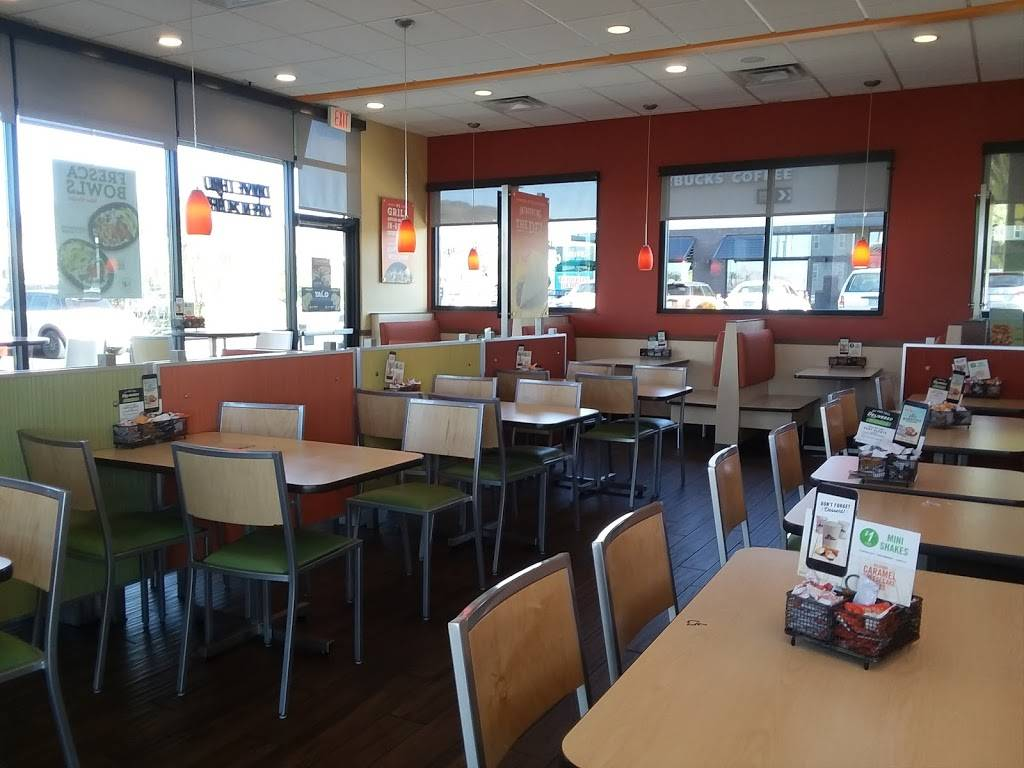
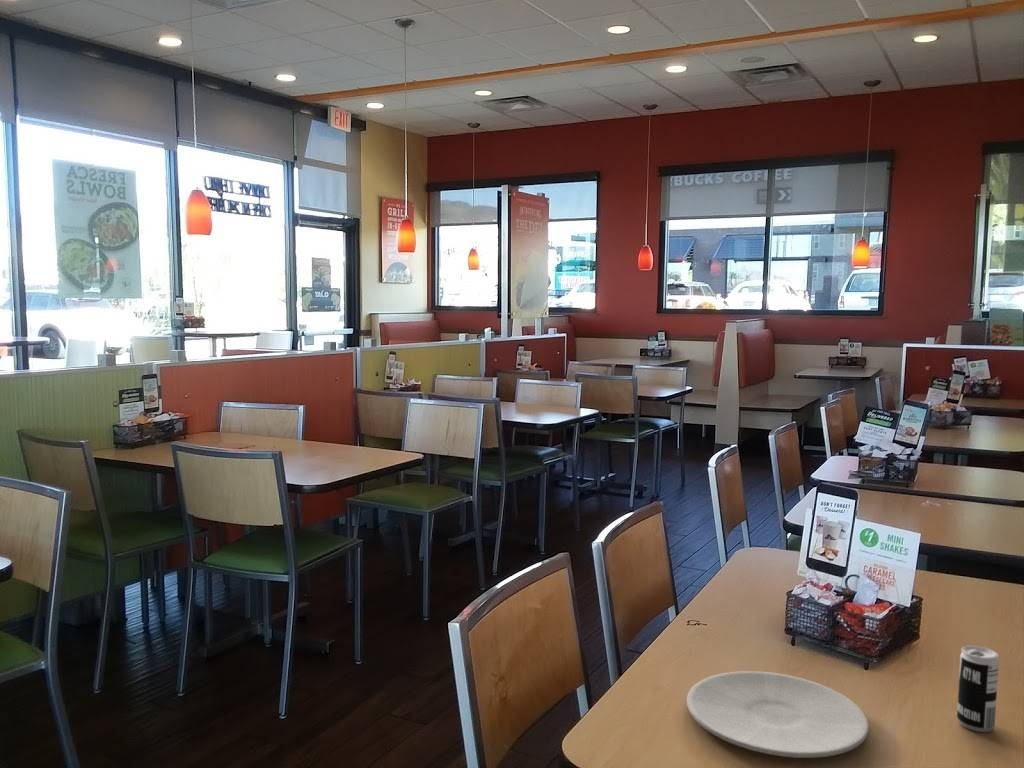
+ plate (774, 712)
+ beverage can (977, 688)
